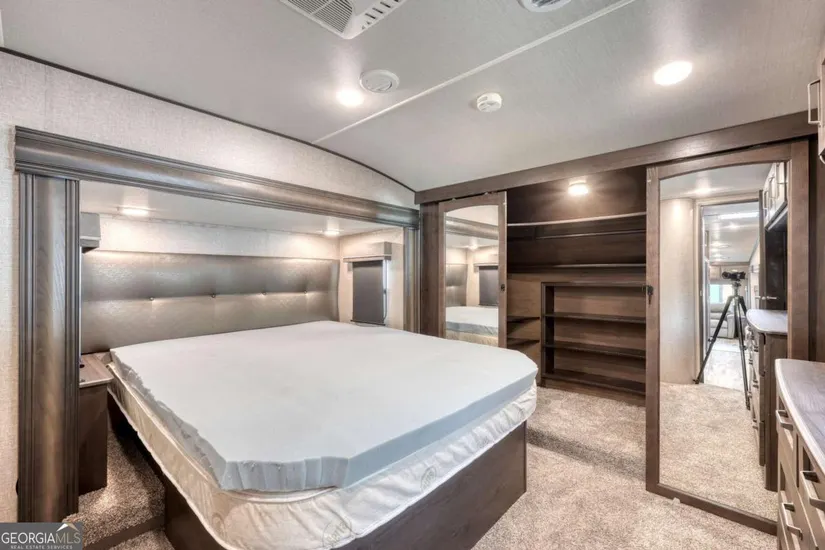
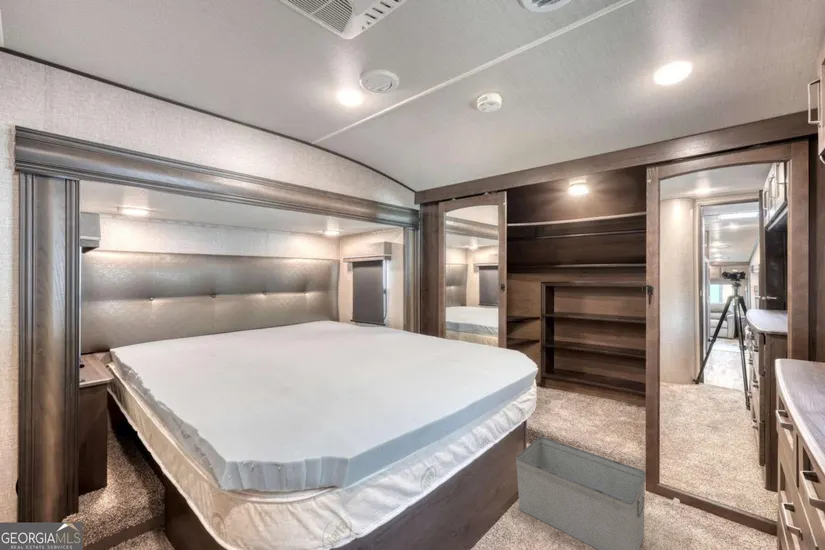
+ storage bin (578, 492)
